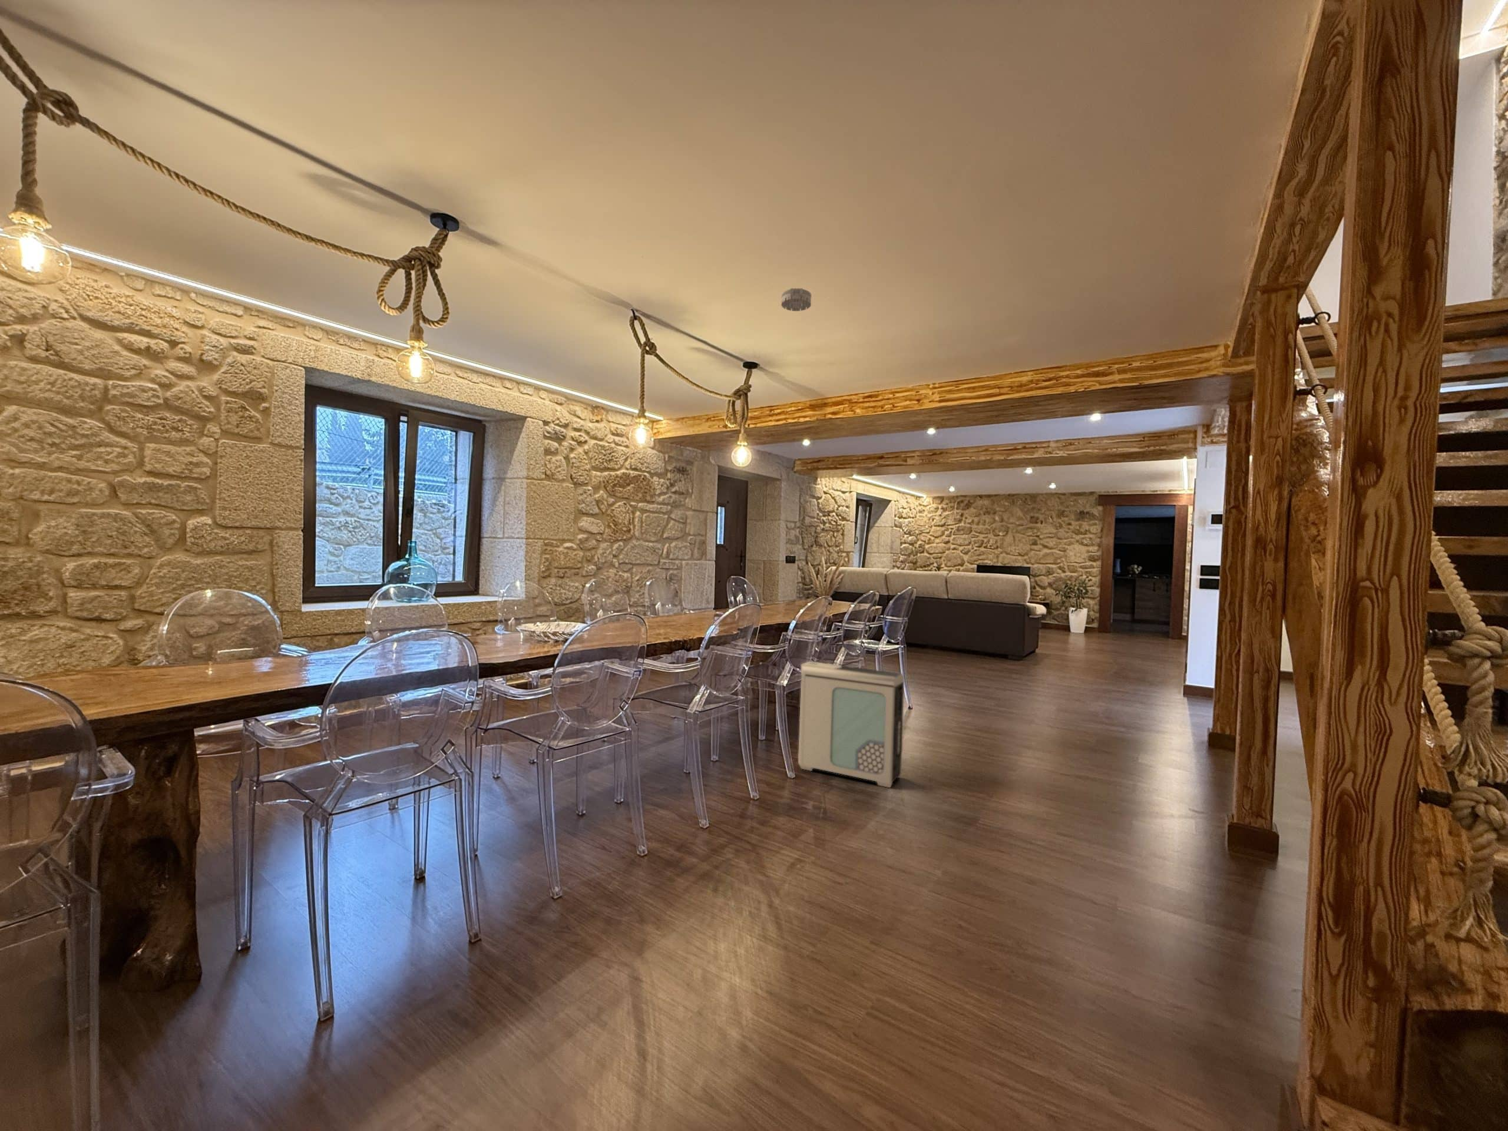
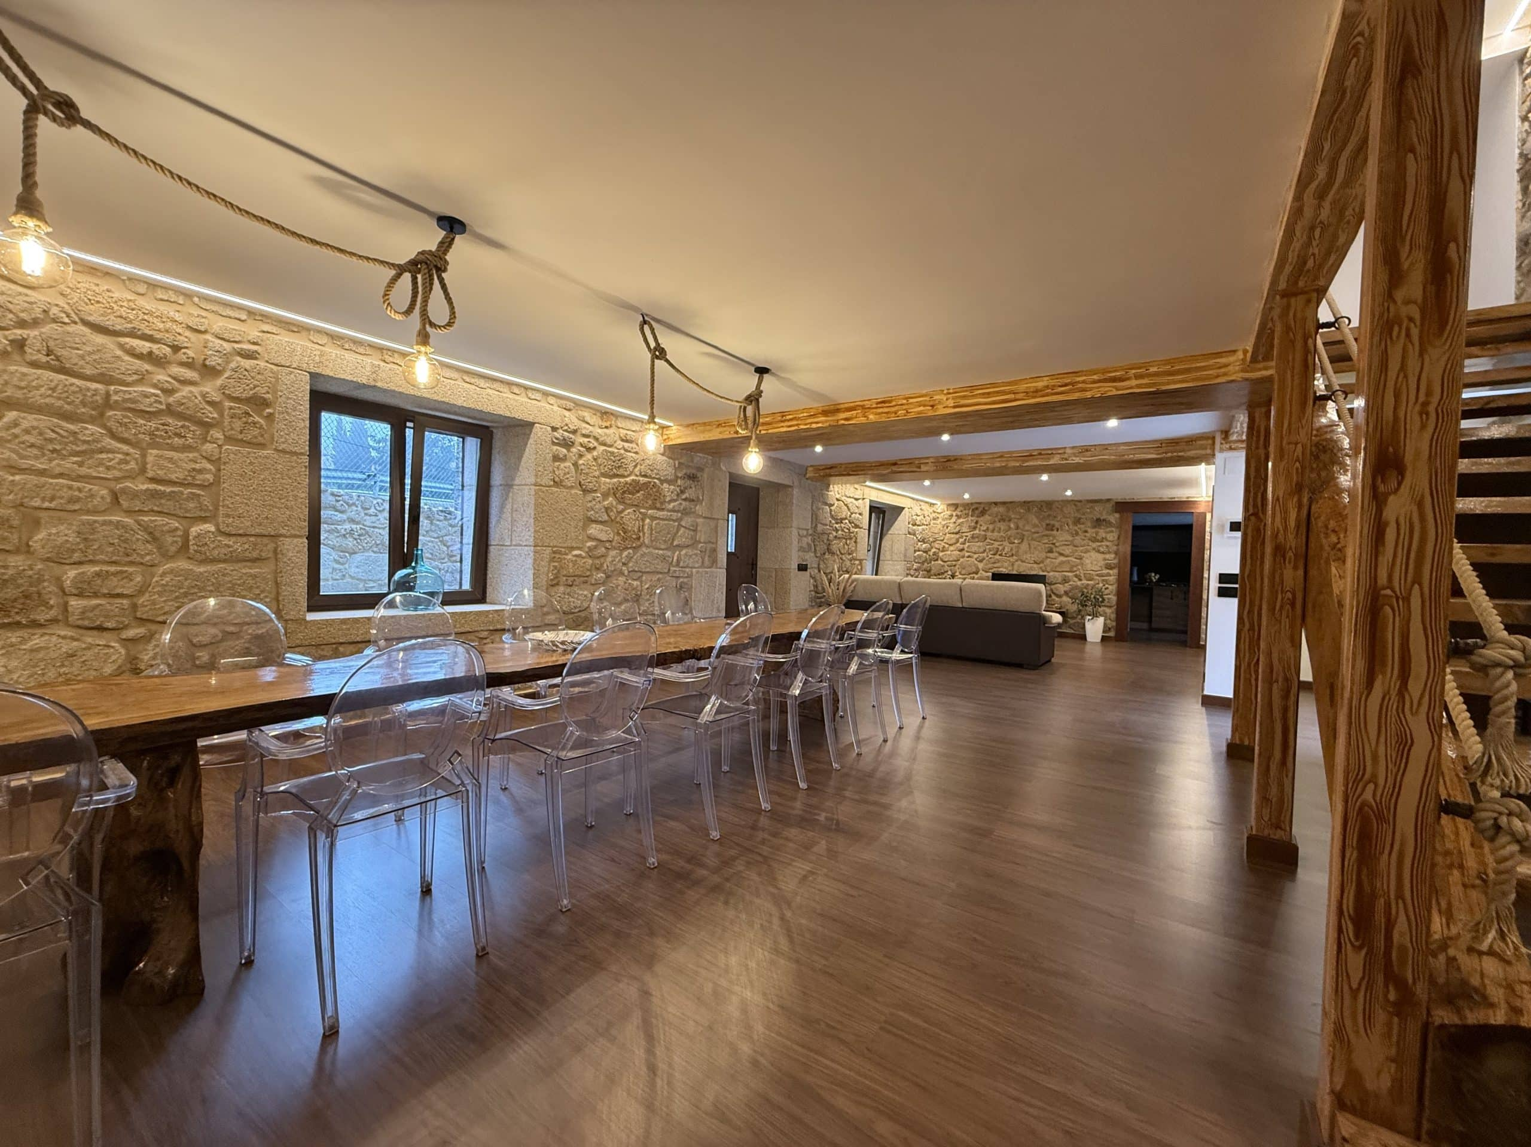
- smoke detector (796, 298)
- air purifier (851, 720)
